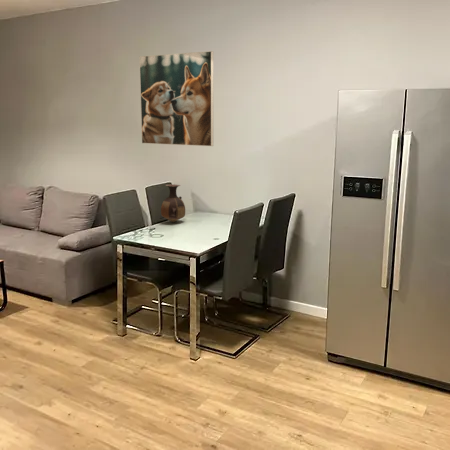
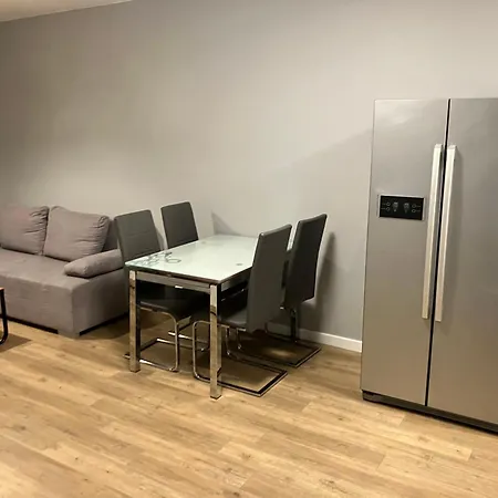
- vase (173, 203)
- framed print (175, 100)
